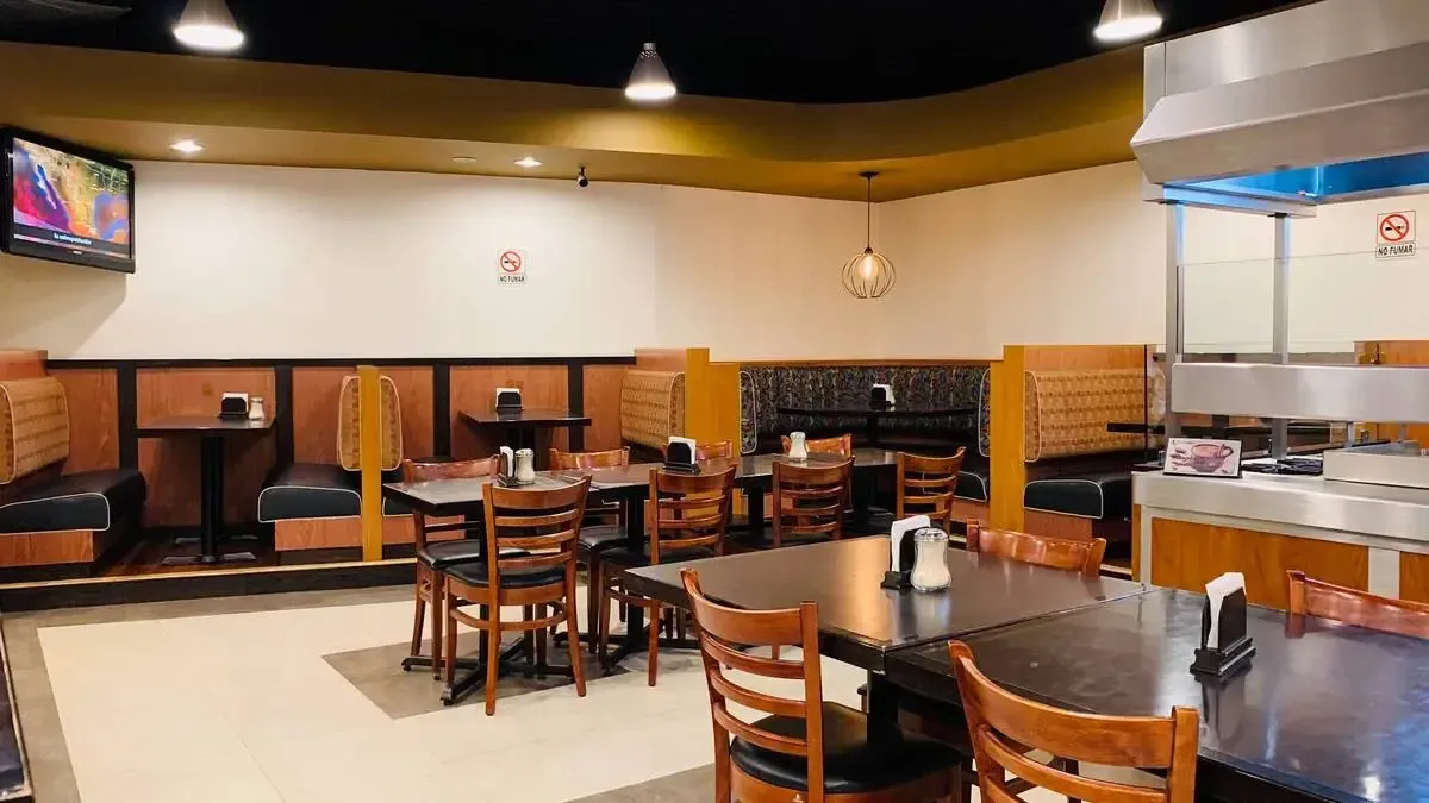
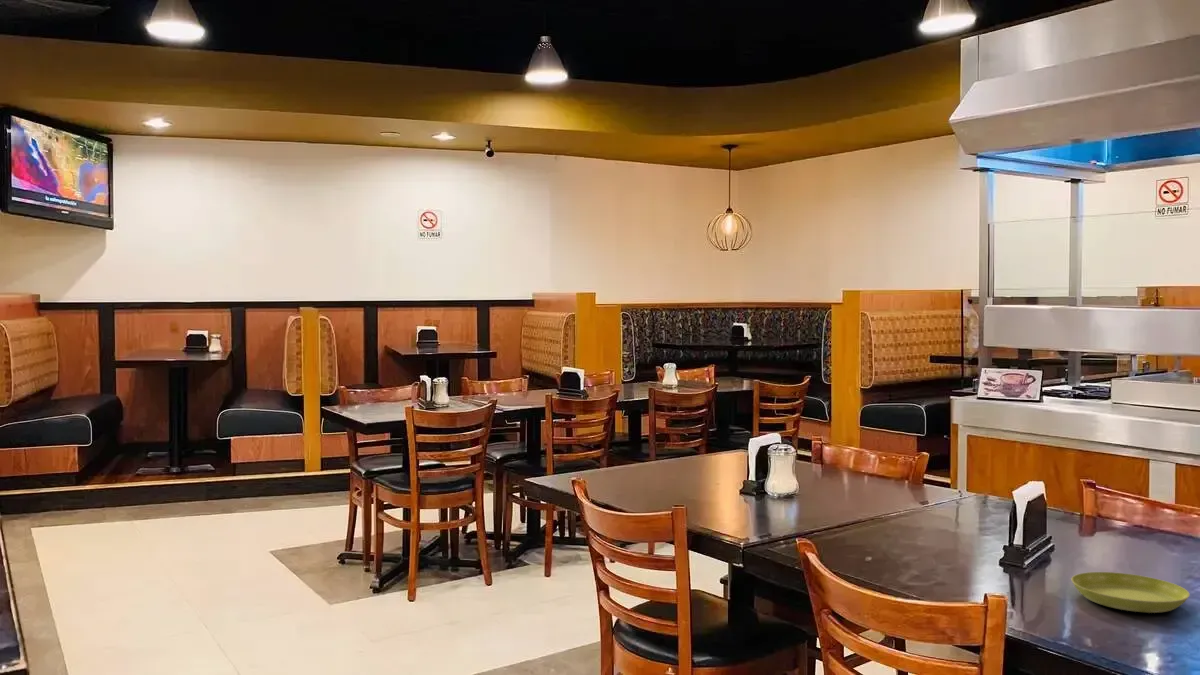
+ saucer (1128, 593)
